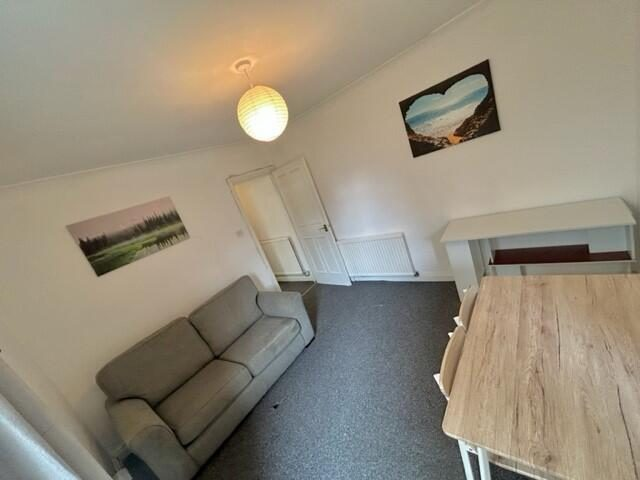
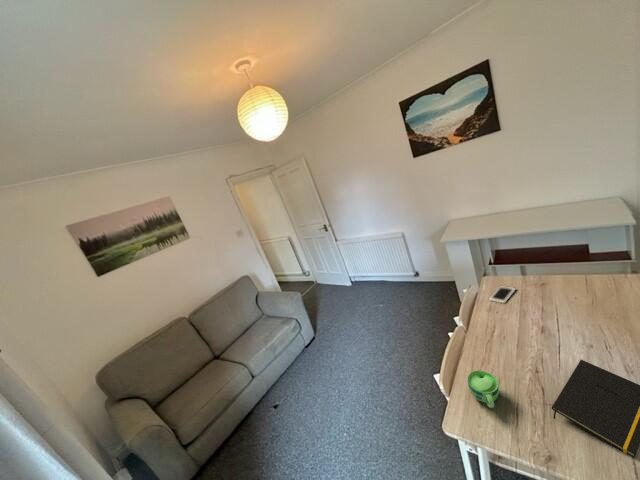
+ cup (486, 391)
+ cell phone (502, 294)
+ notepad (603, 401)
